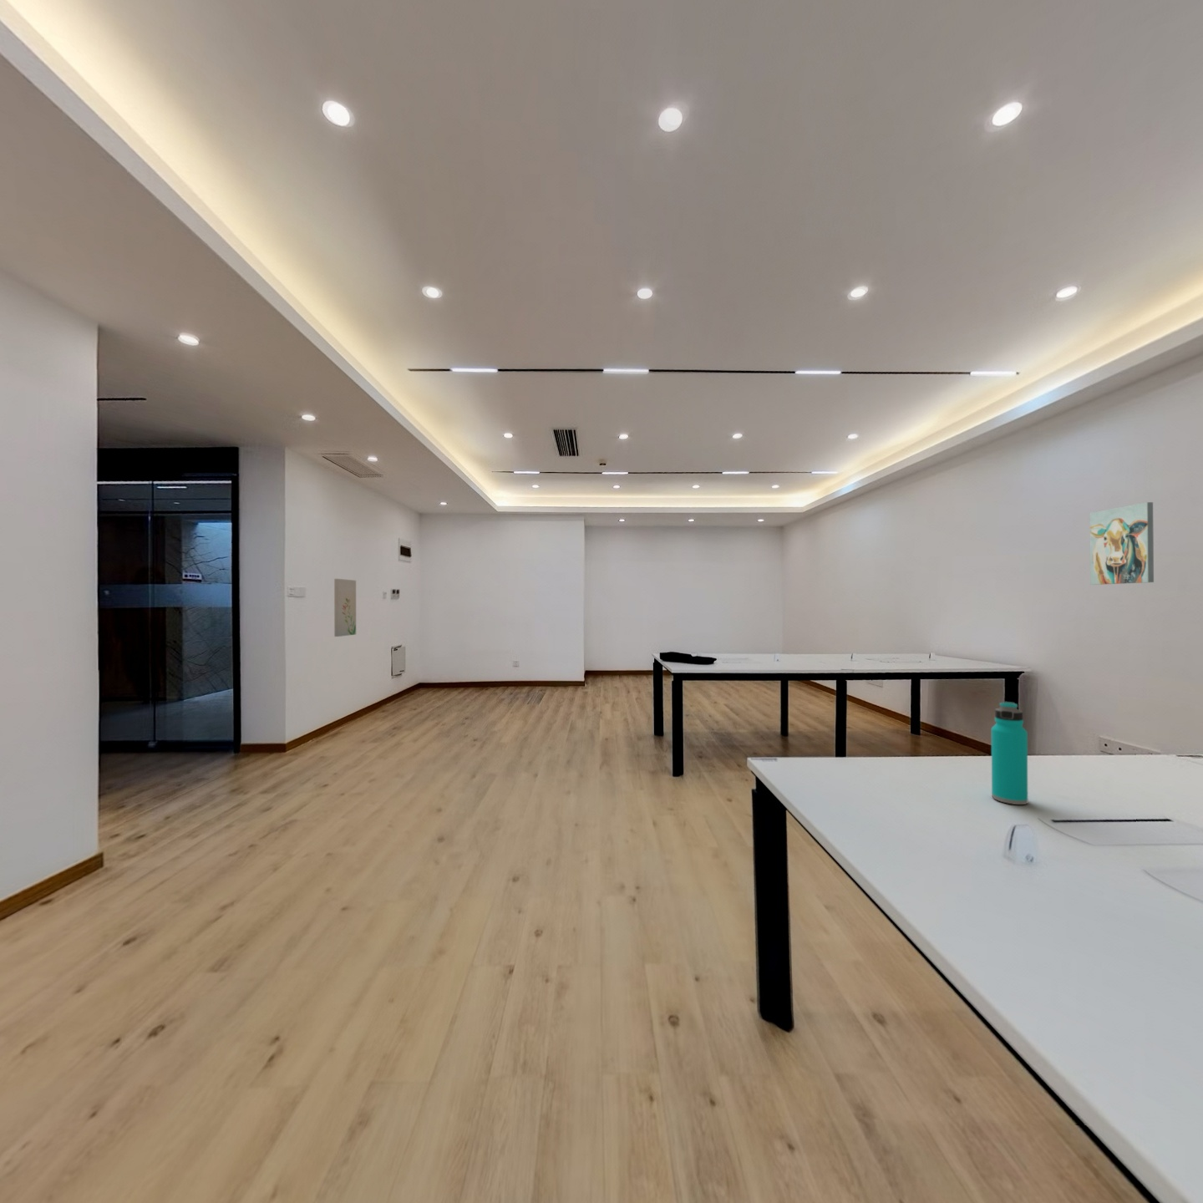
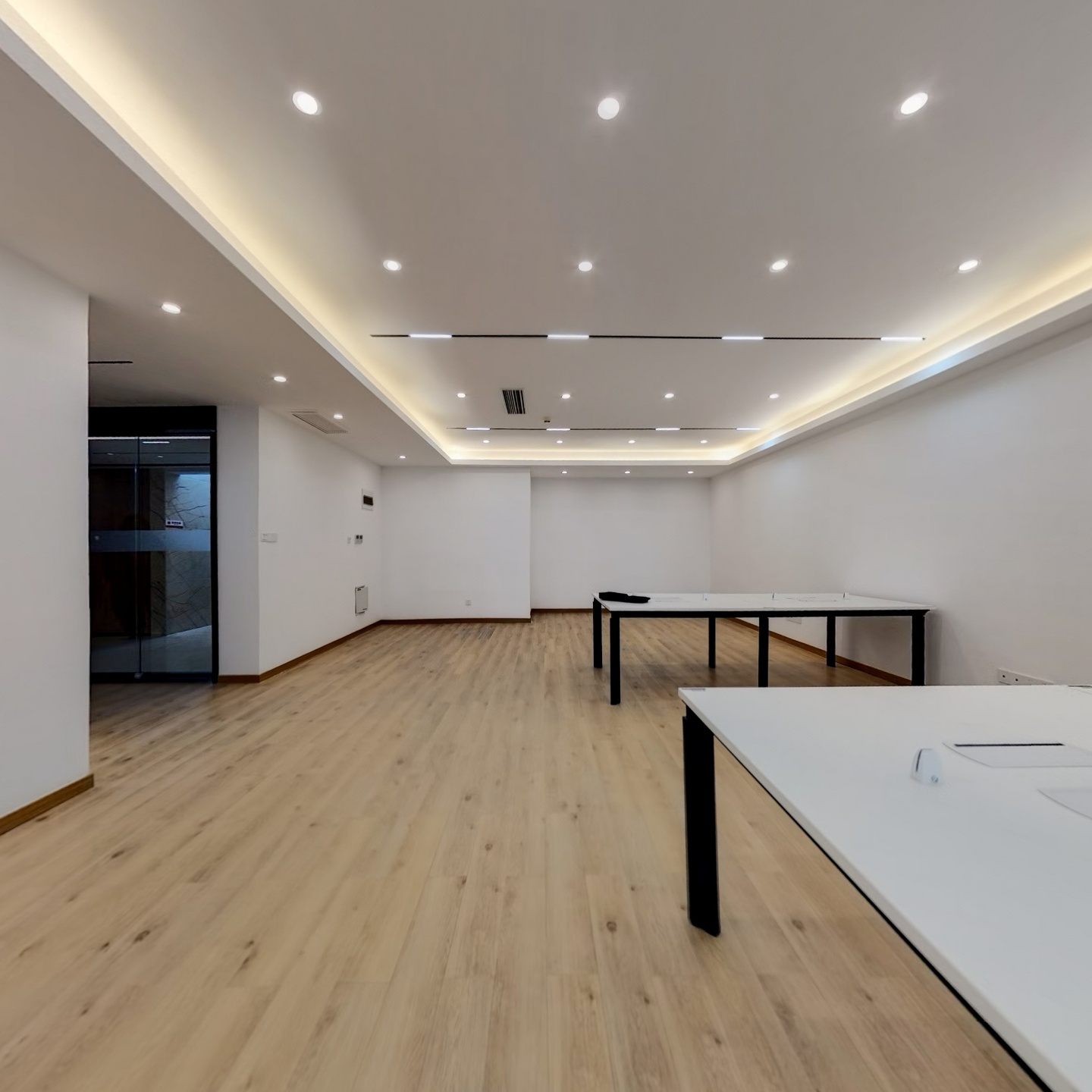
- wall art (1119, 545)
- water bottle (1008, 750)
- wall art (345, 607)
